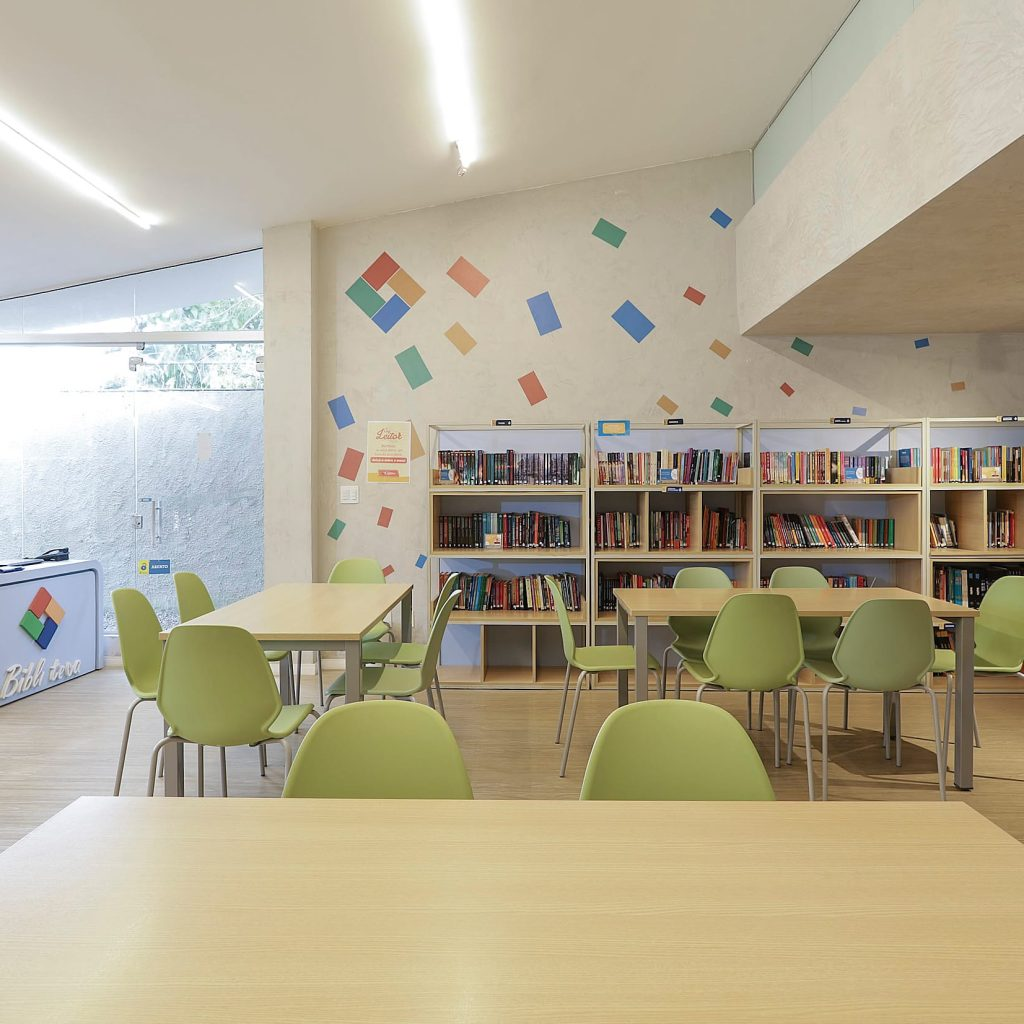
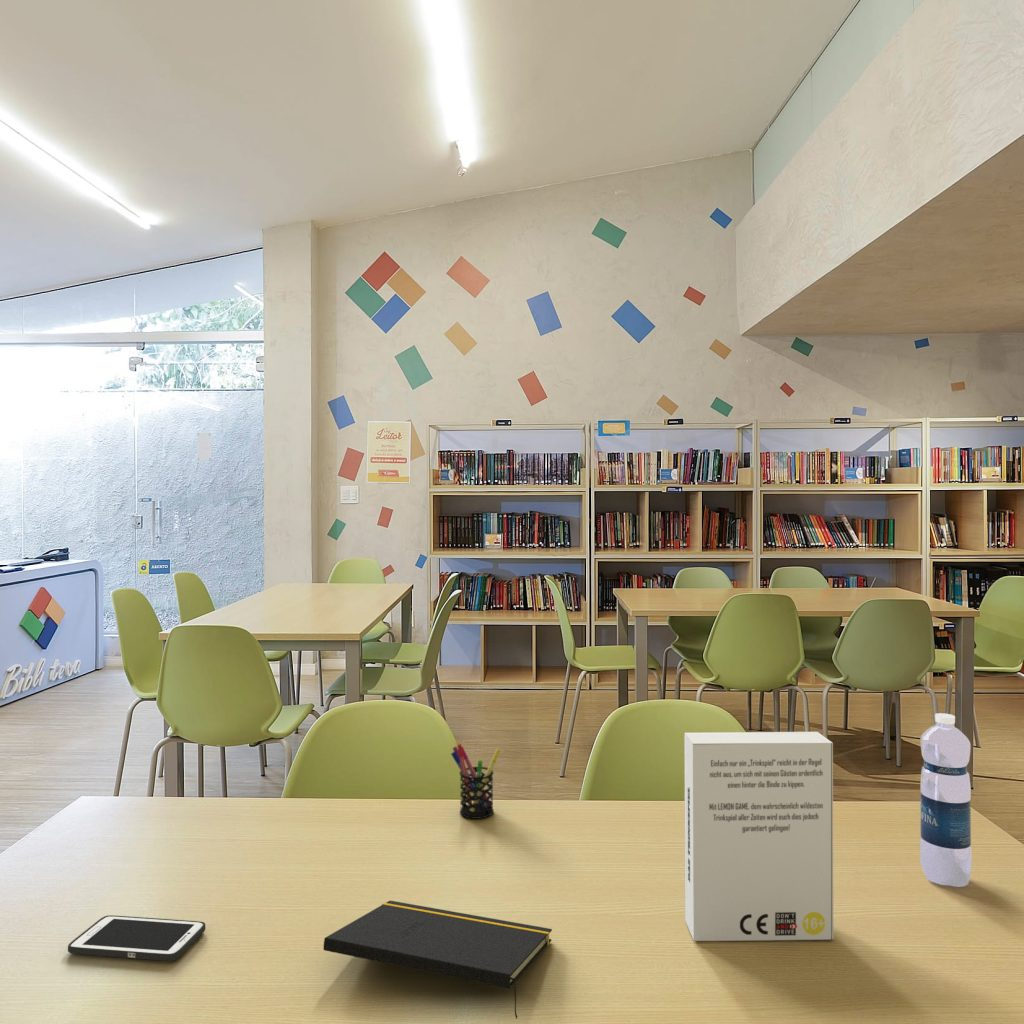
+ board game (757, 833)
+ notepad (442, 939)
+ water bottle (945, 797)
+ pen holder (475, 778)
+ cell phone (138, 937)
